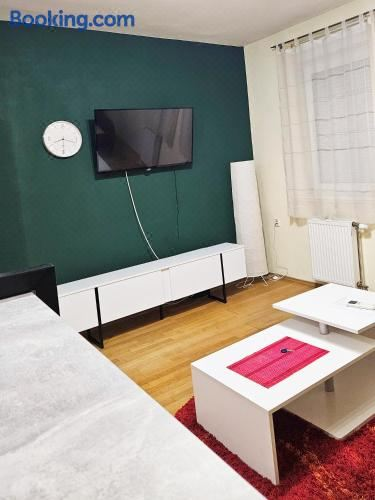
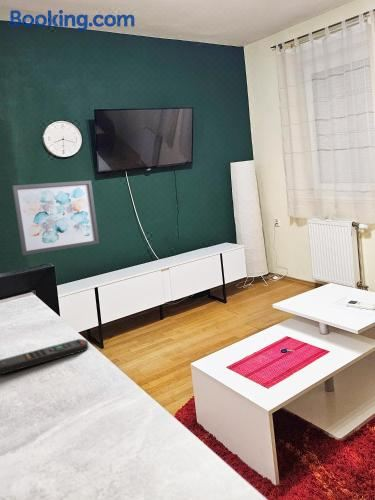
+ remote control (42, 355)
+ wall art (58, 216)
